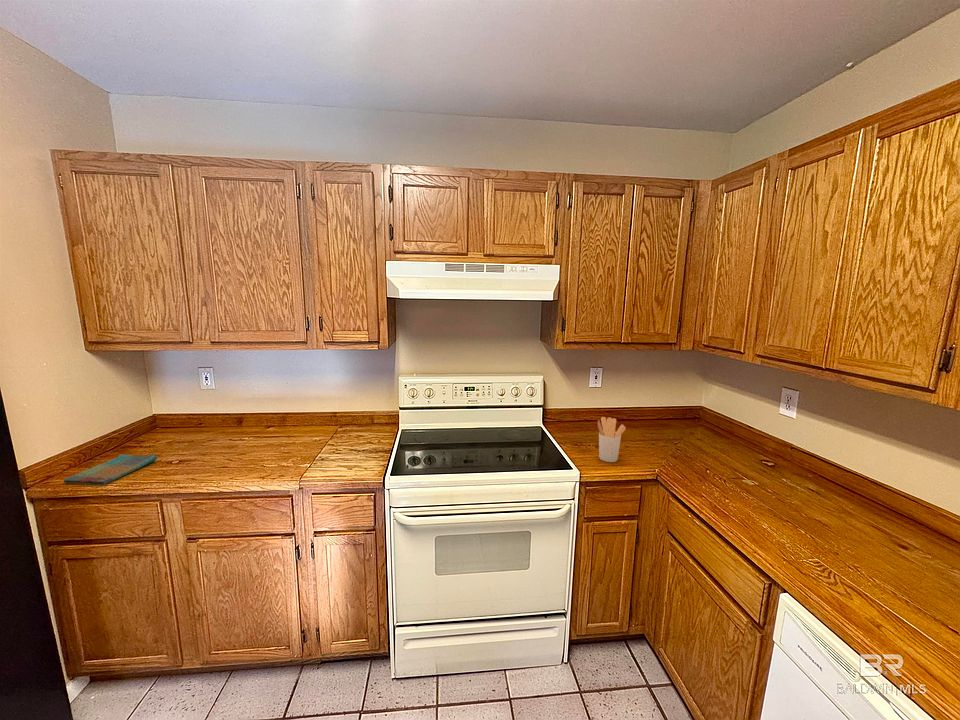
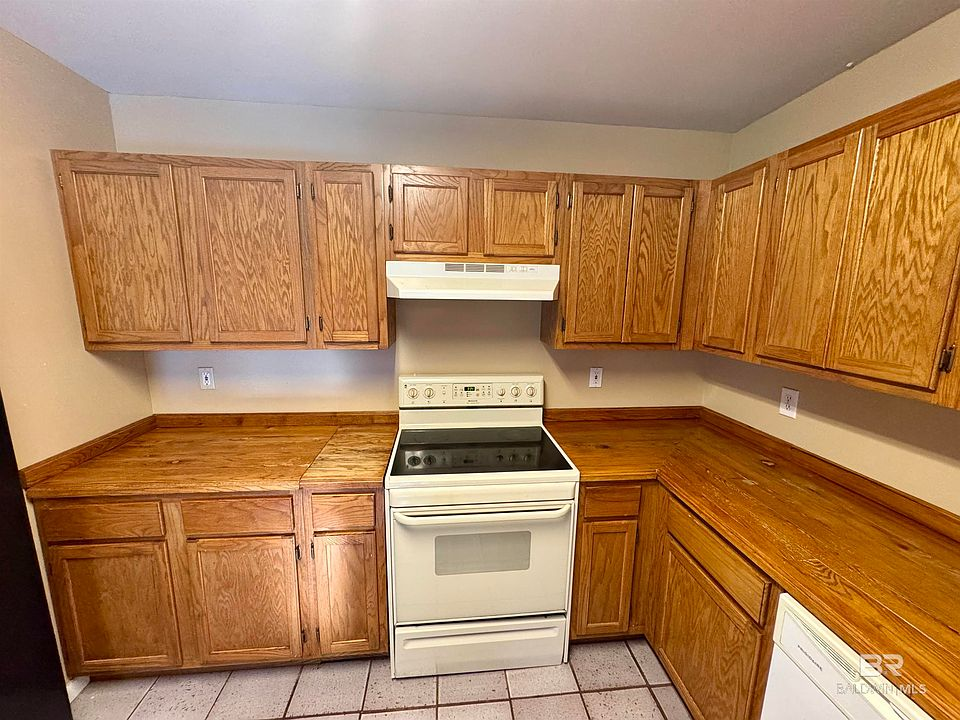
- utensil holder (608, 438)
- dish towel (114, 468)
